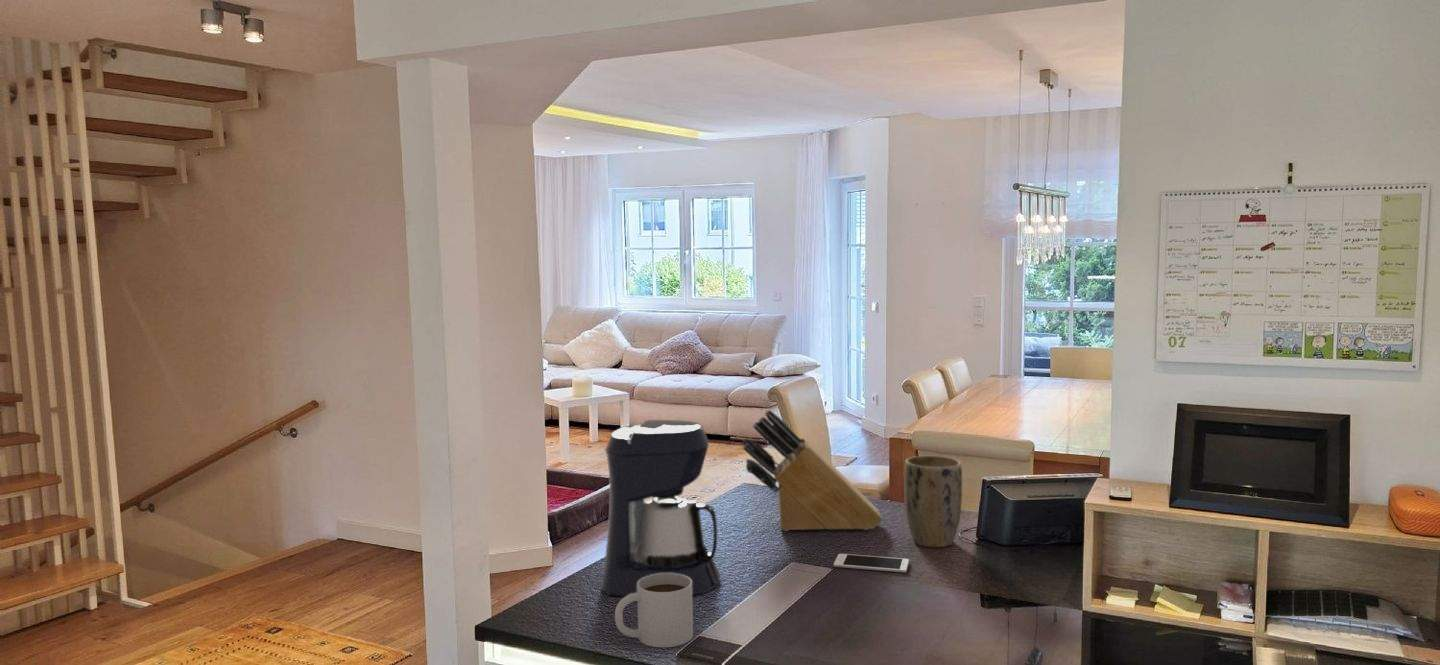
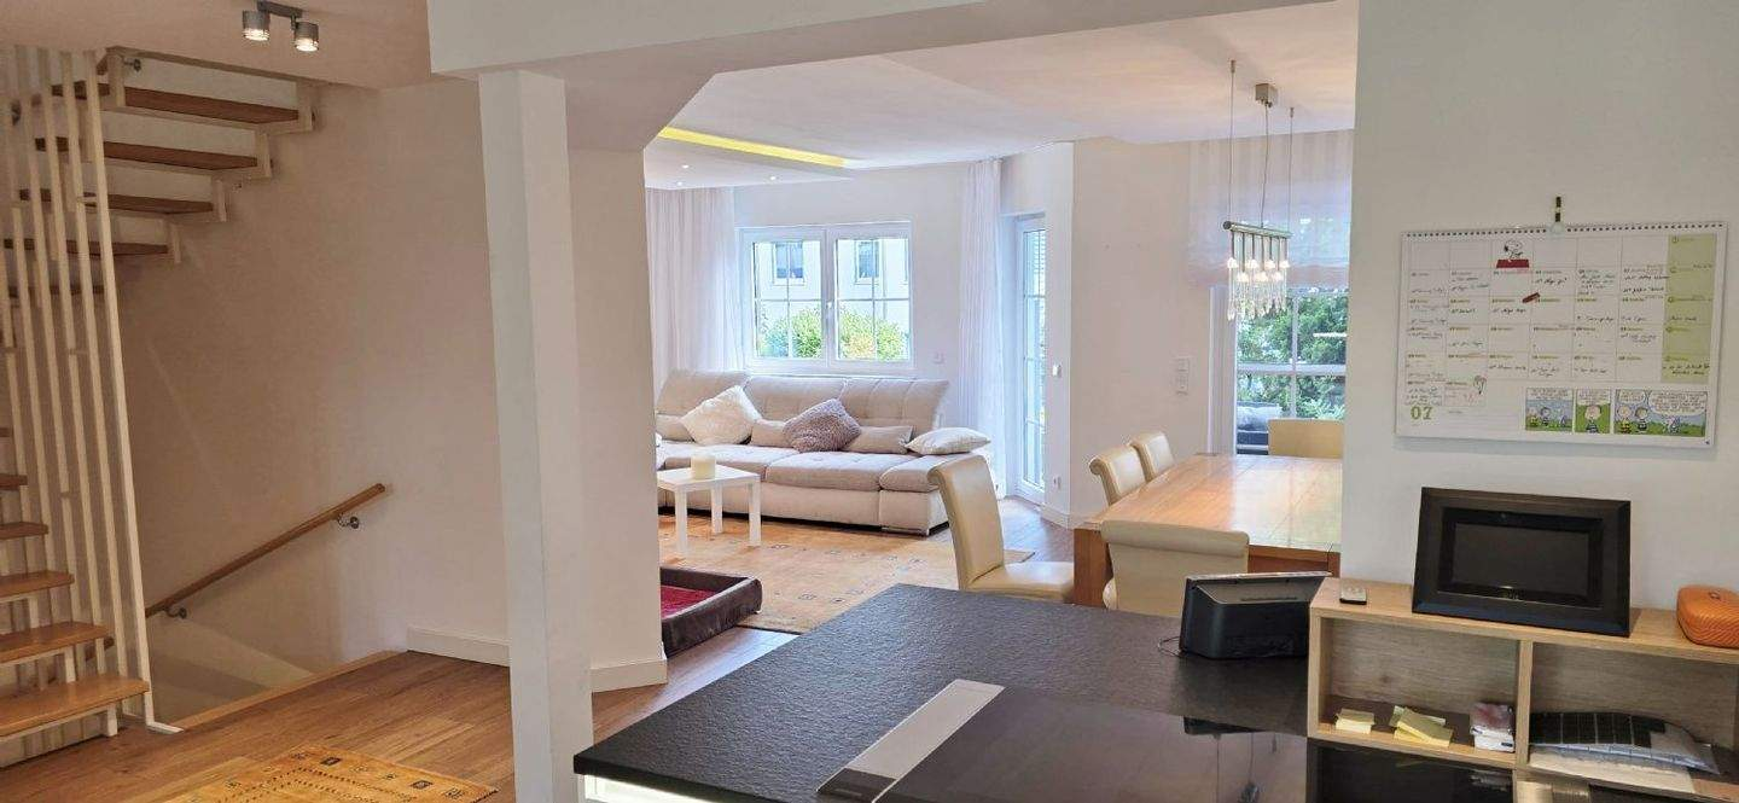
- plant pot (932, 501)
- coffee maker (657, 502)
- mug (653, 611)
- cell phone (871, 562)
- knife block (811, 467)
